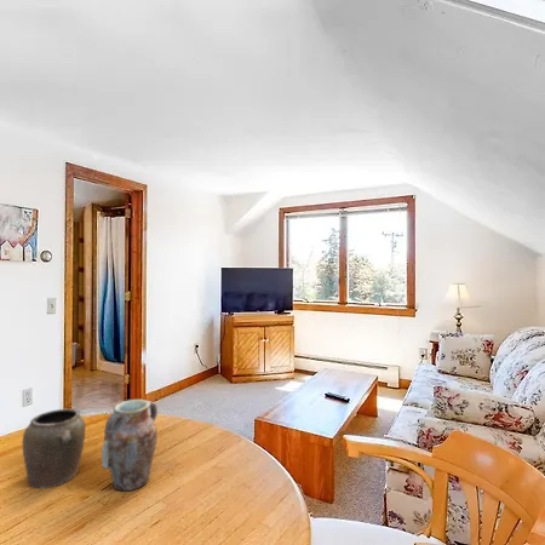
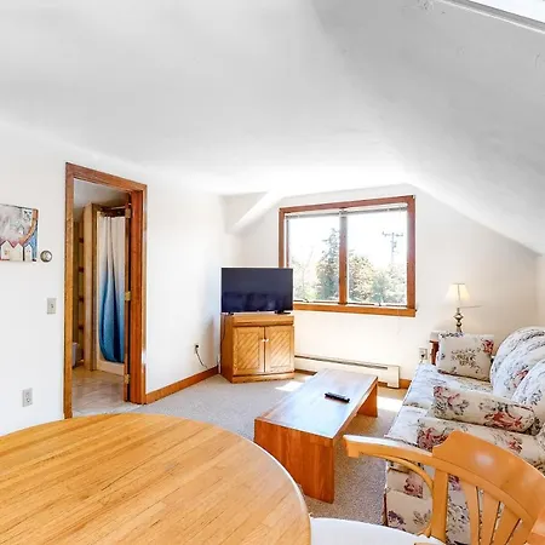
- jar set (84, 440)
